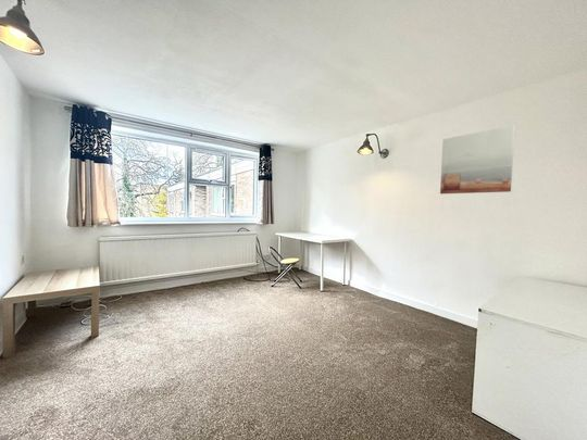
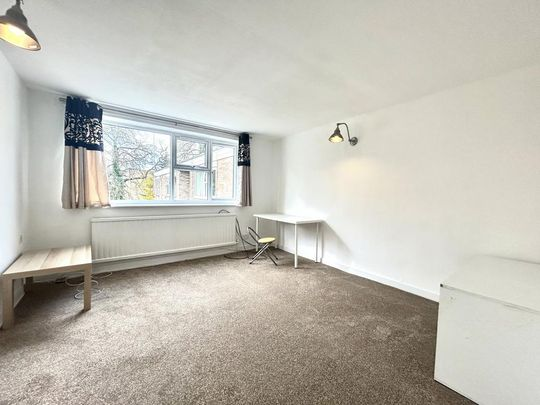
- wall art (474, 163)
